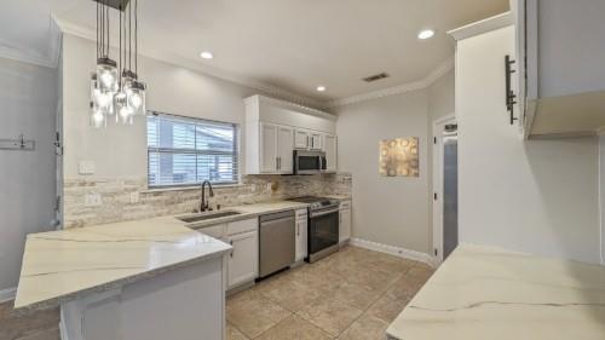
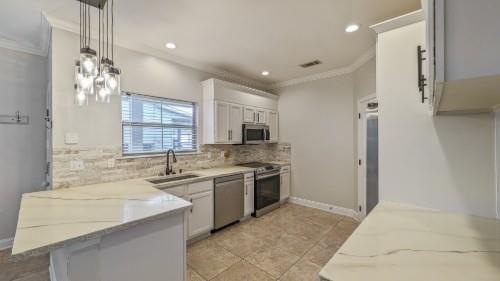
- wall art (398, 157)
